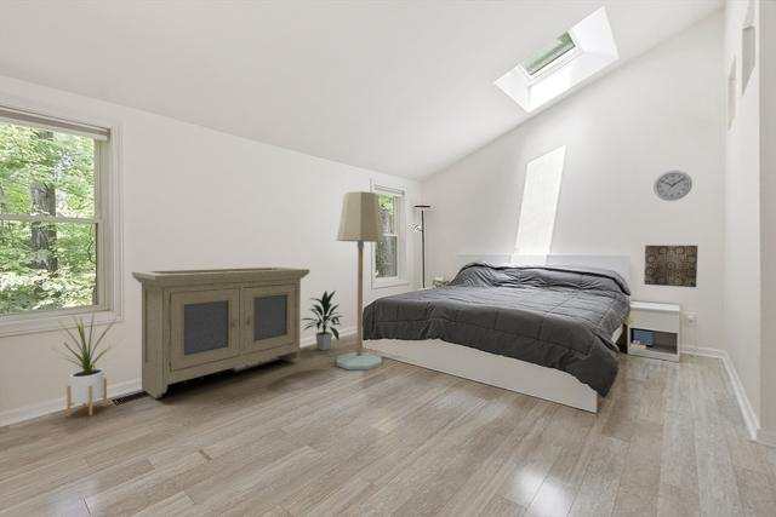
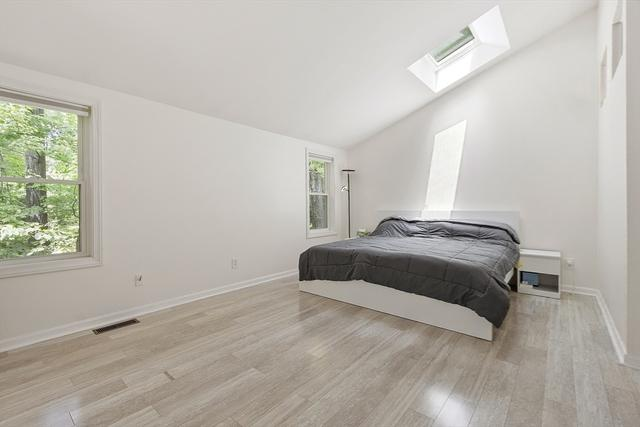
- indoor plant (324, 320)
- floor lamp (360, 278)
- house plant (87, 360)
- wall art (669, 265)
- storage cabinet (230, 323)
- wall clock (672, 185)
